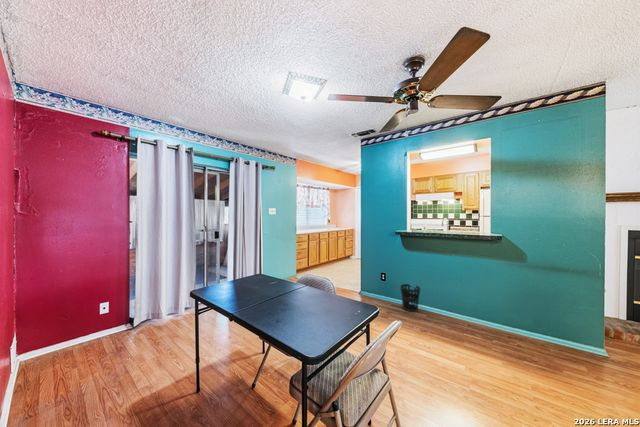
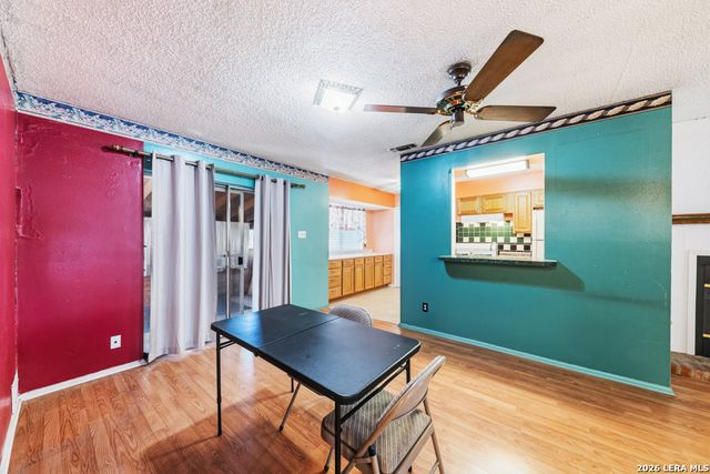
- wastebasket (410, 298)
